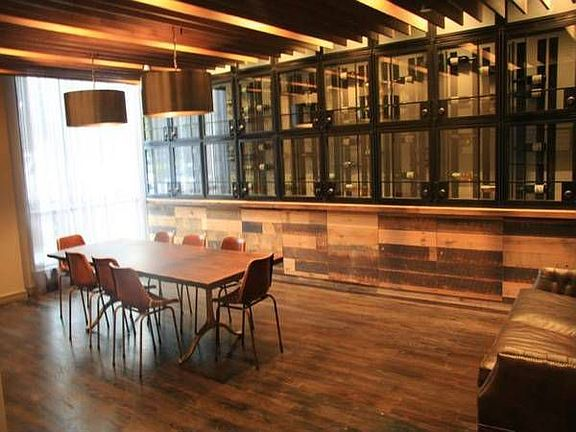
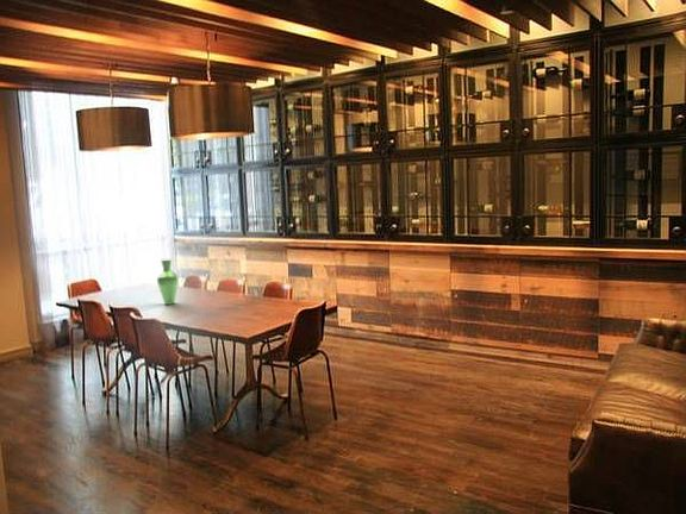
+ vase (168, 281)
